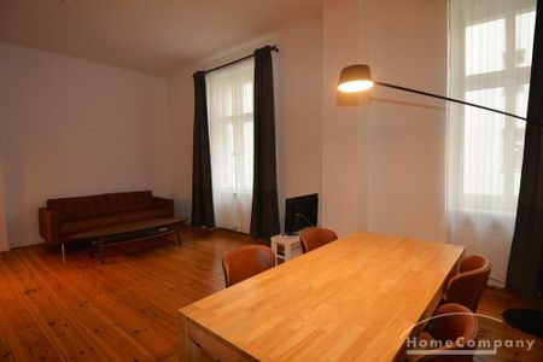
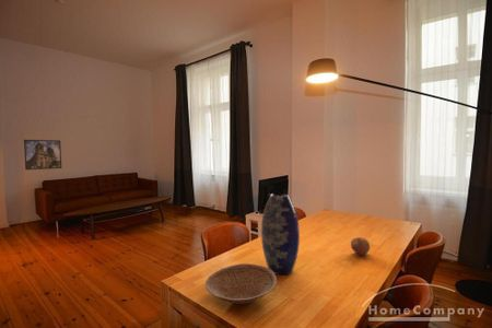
+ bowl (242, 289)
+ vase (280, 232)
+ apple (360, 246)
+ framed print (43, 154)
